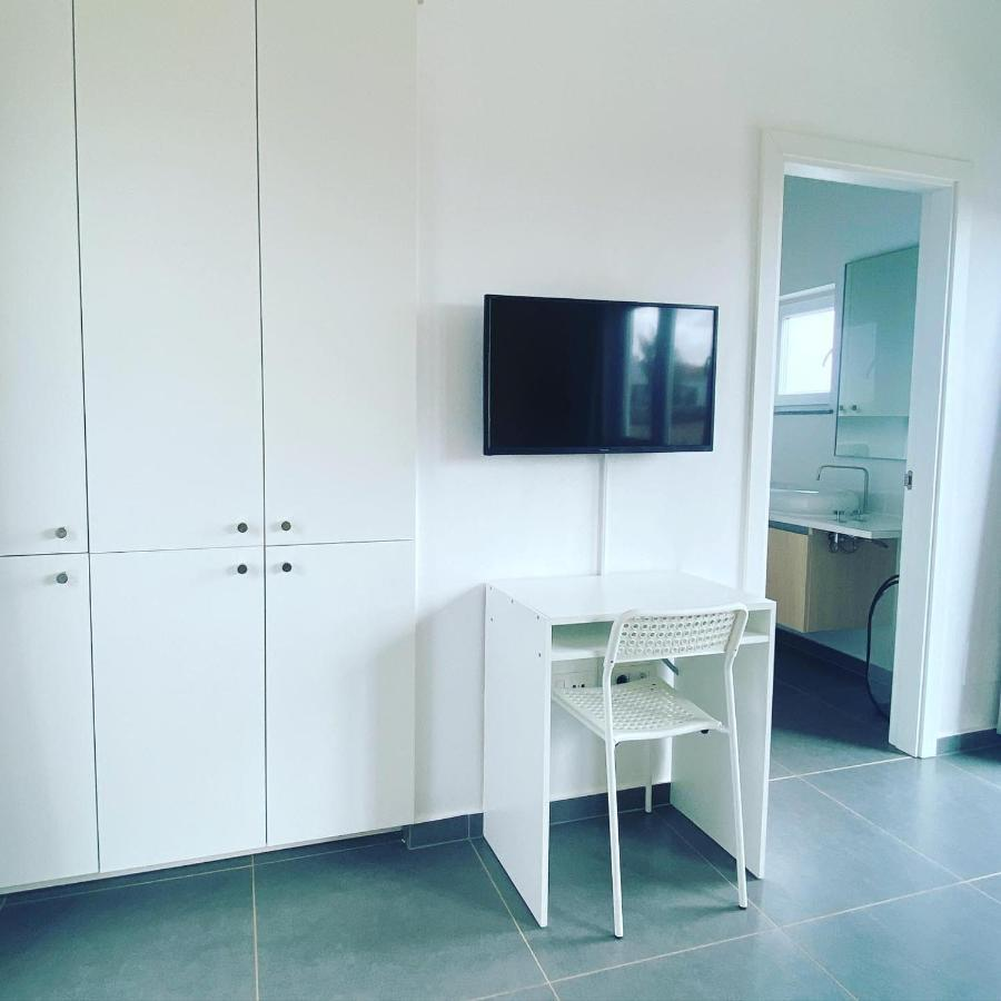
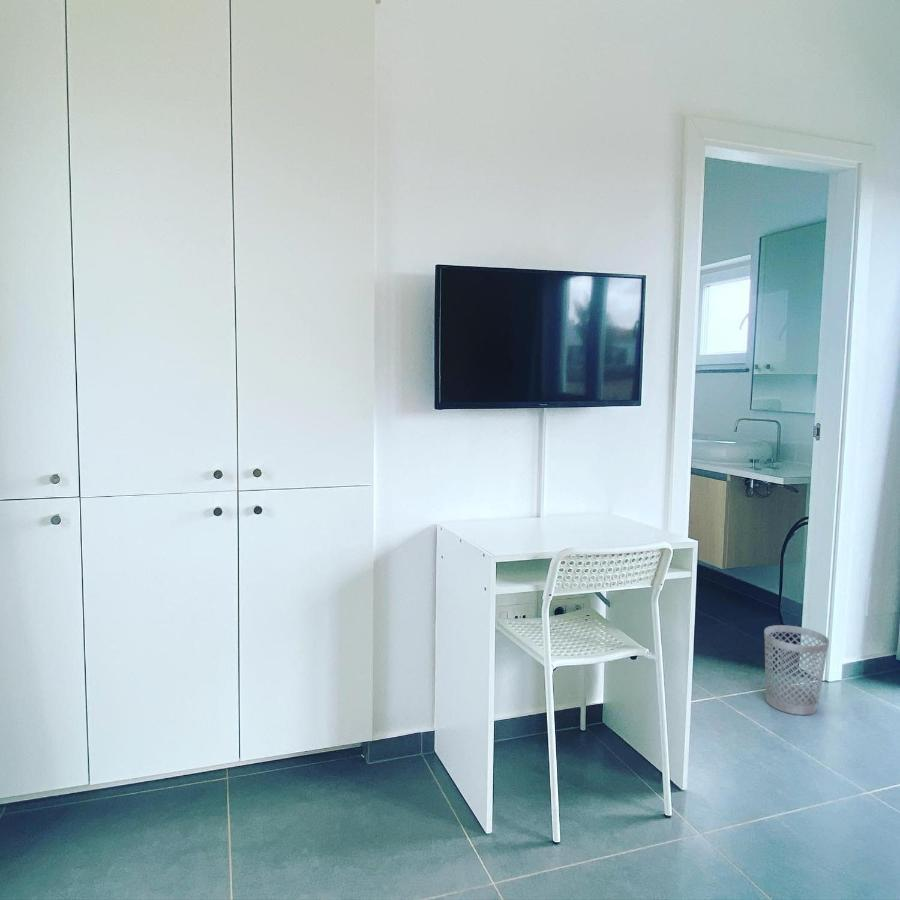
+ wastebasket (793, 670)
